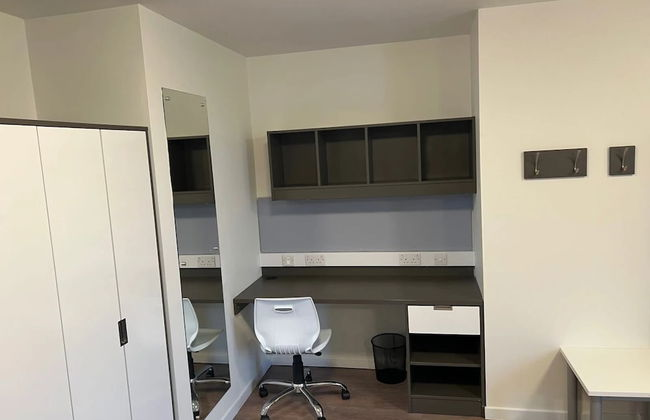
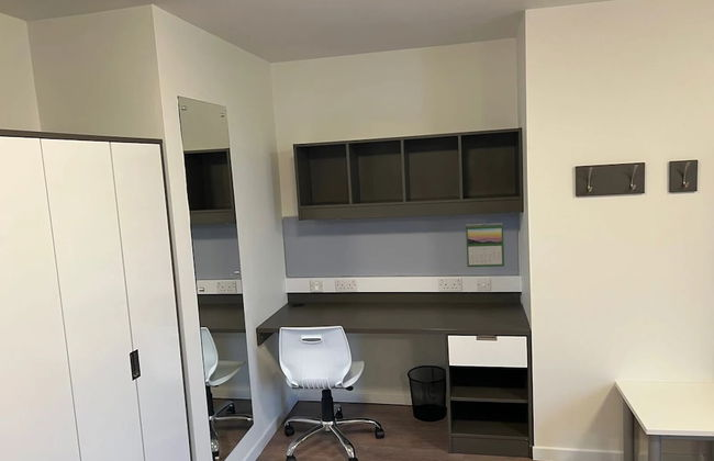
+ calendar (484, 245)
